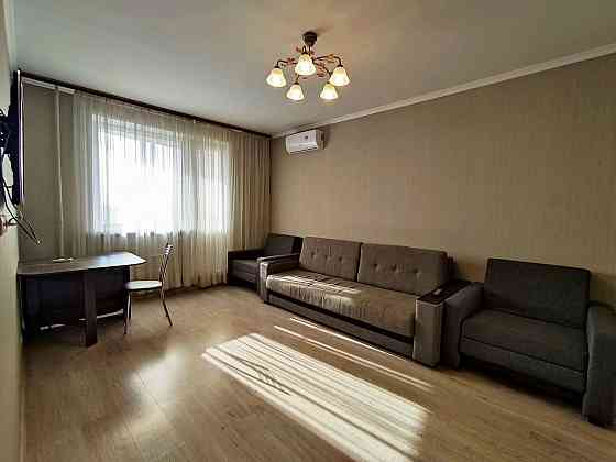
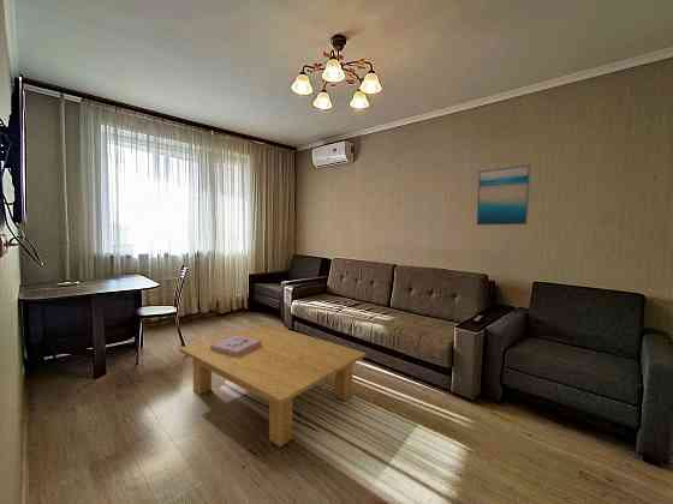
+ decorative box (236, 343)
+ wall art (501, 197)
+ coffee table (272, 372)
